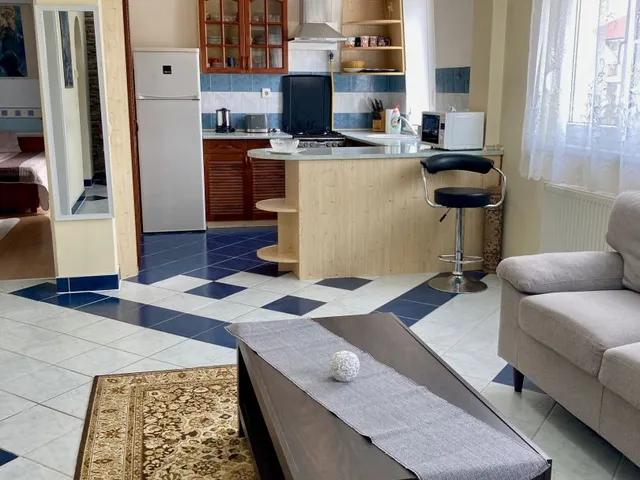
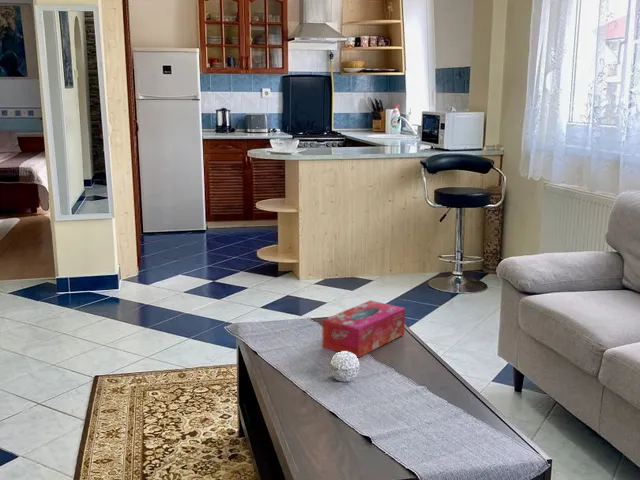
+ tissue box (364, 327)
